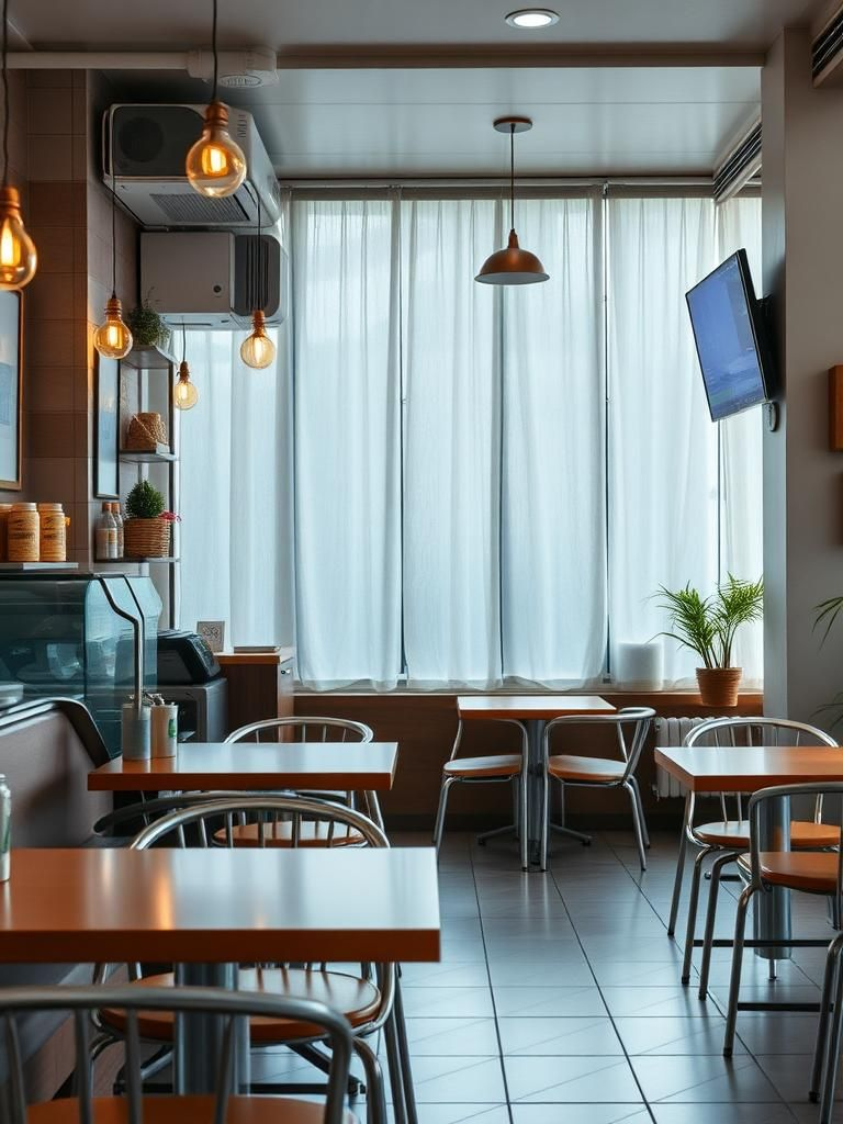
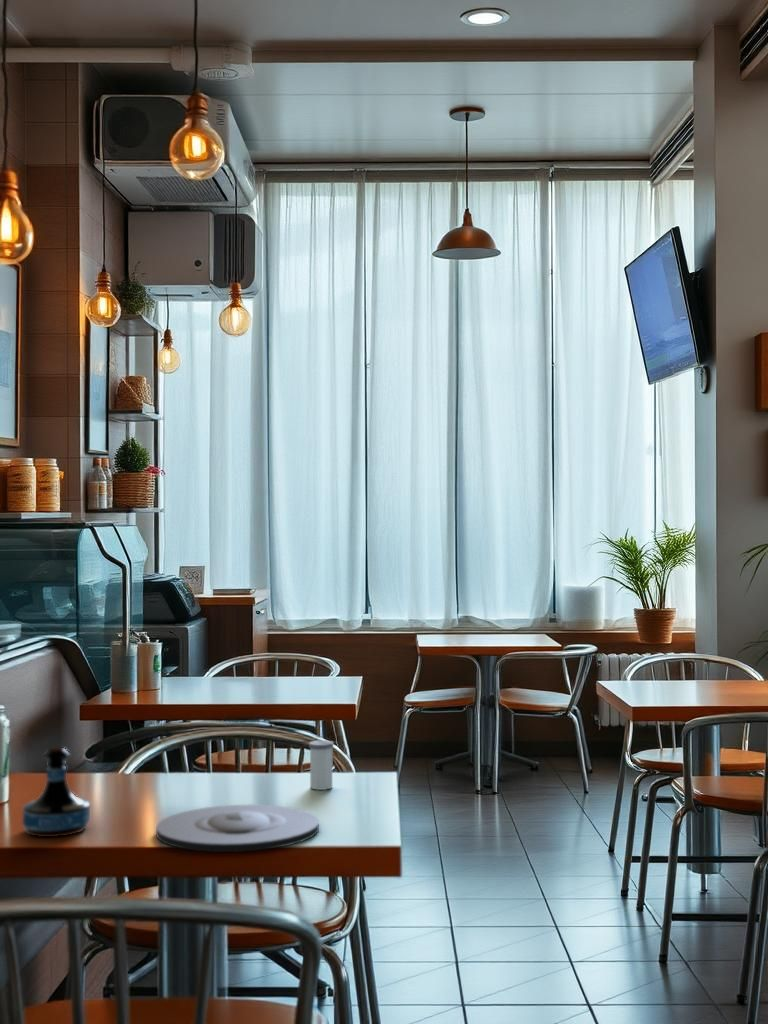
+ plate (238, 821)
+ salt shaker (321, 764)
+ tequila bottle (56, 789)
